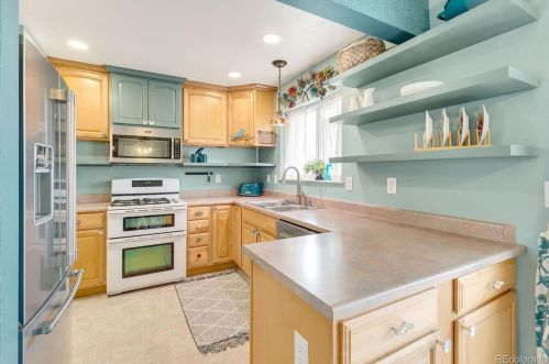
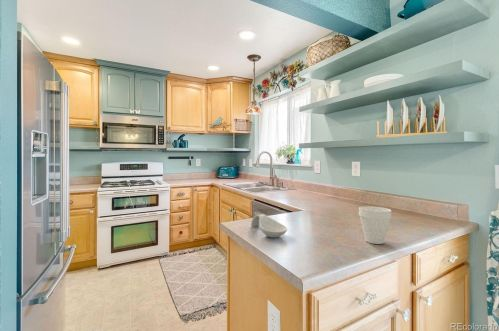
+ spoon rest (266, 224)
+ cup (374, 225)
